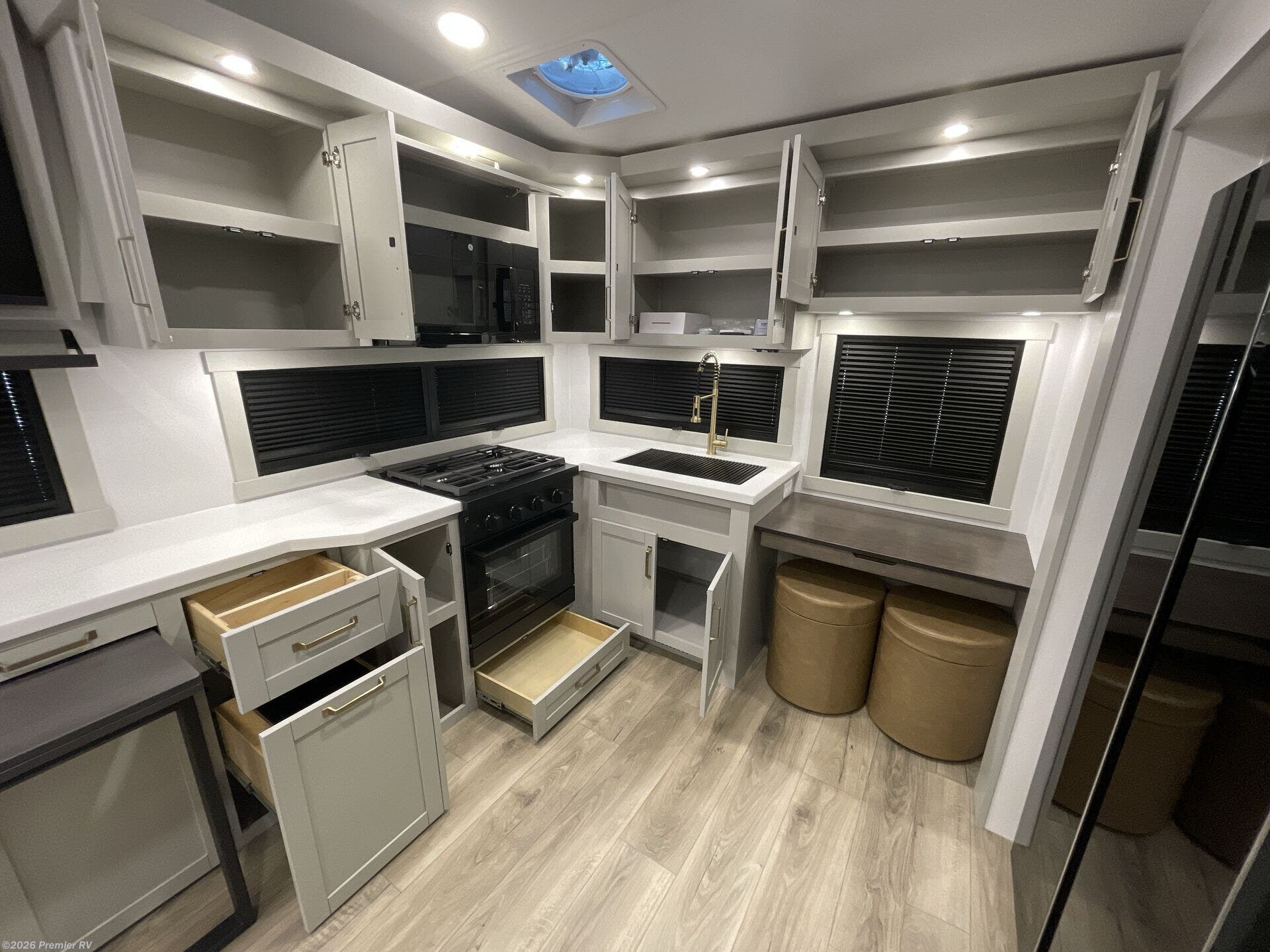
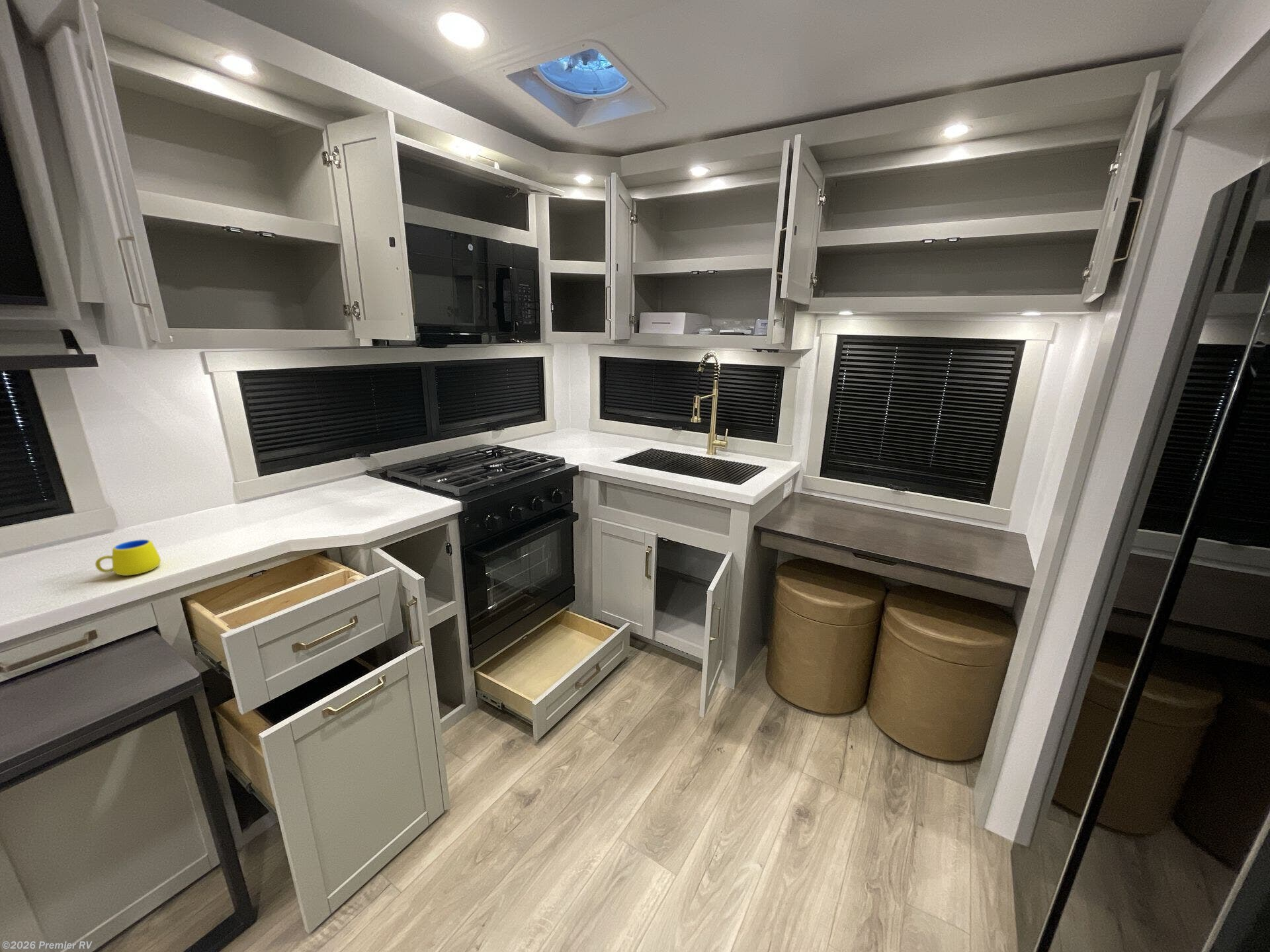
+ mug (128, 559)
